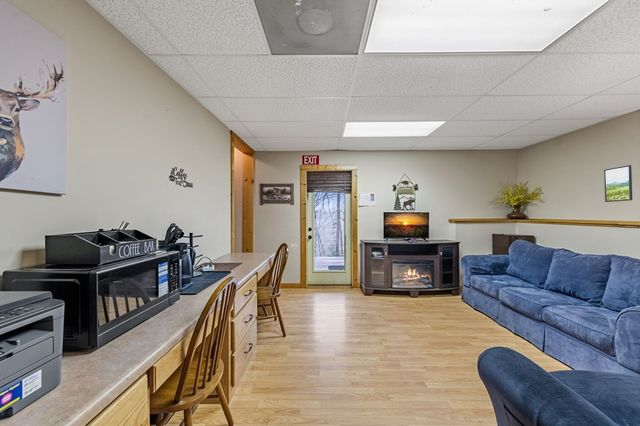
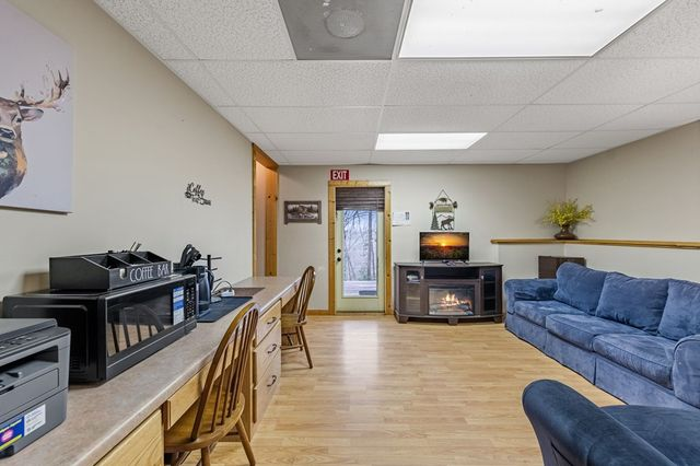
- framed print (617, 184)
